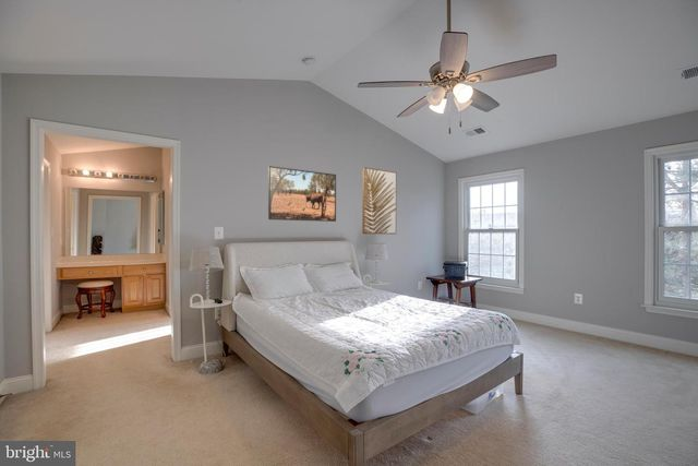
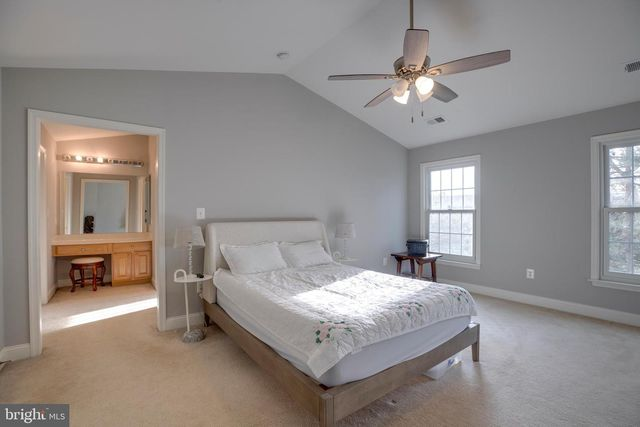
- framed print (304, 195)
- wall art (380, 202)
